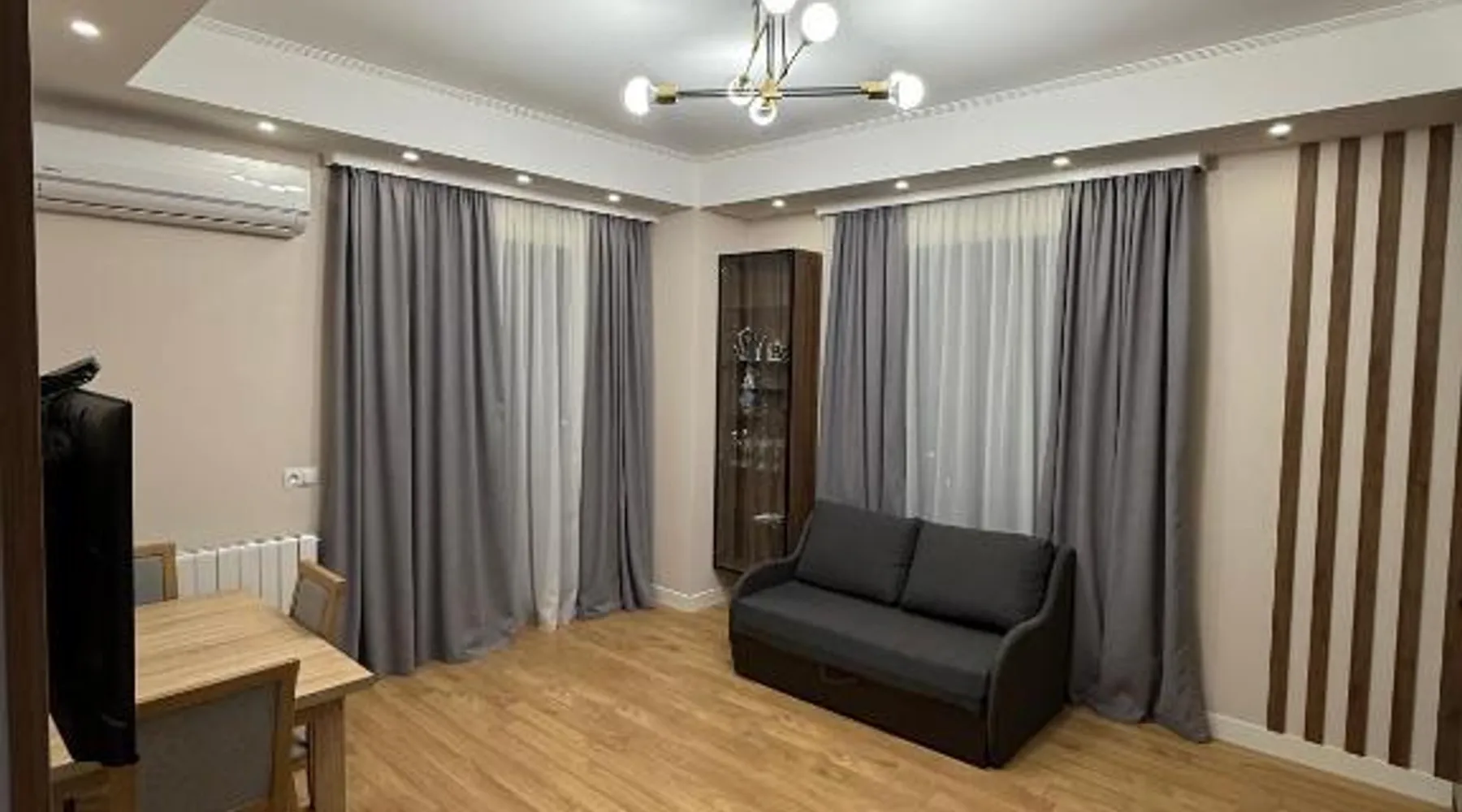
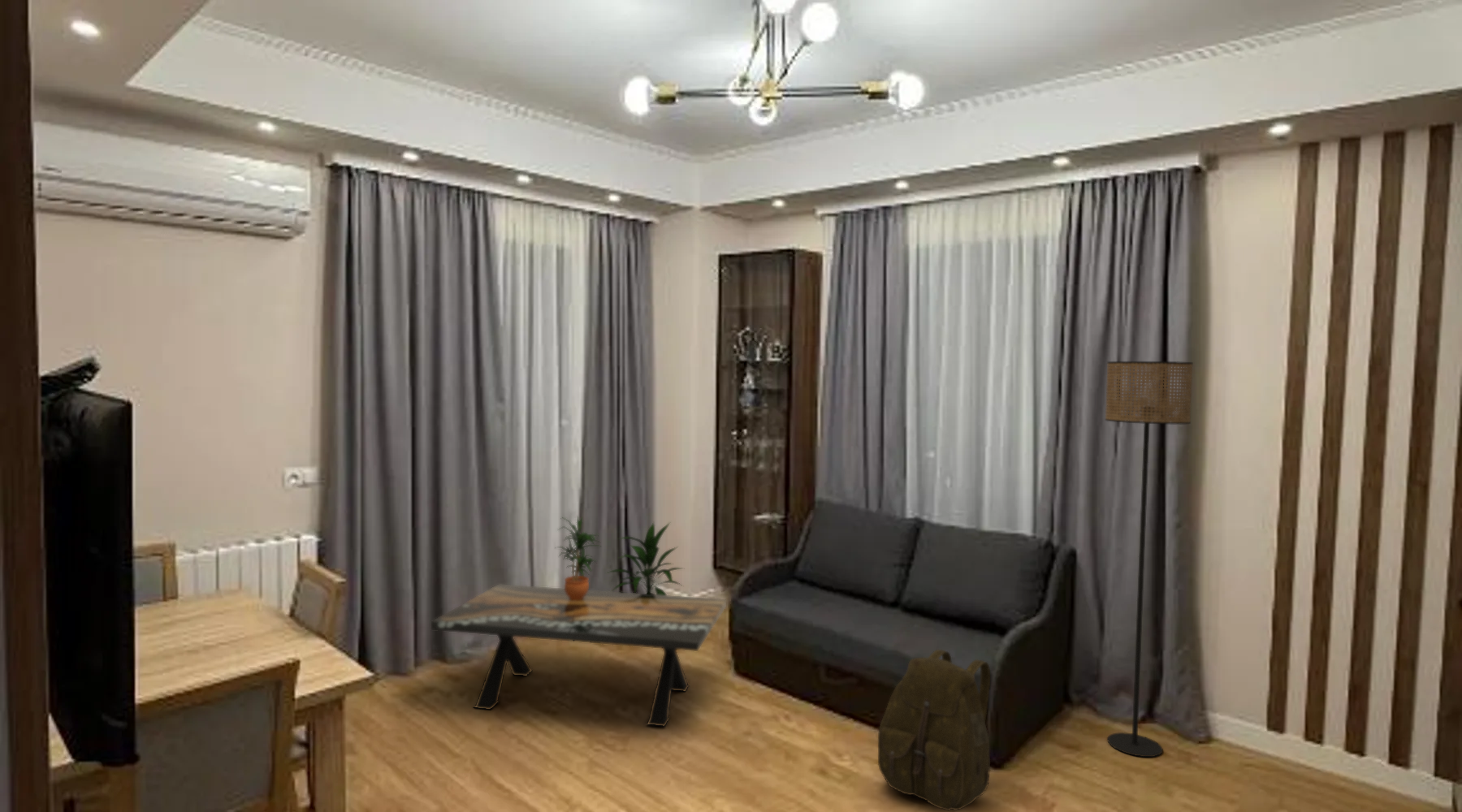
+ floor lamp (1141, 555)
+ indoor plant (648, 573)
+ coffee table (586, 641)
+ backpack (941, 723)
+ potted plant (580, 557)
